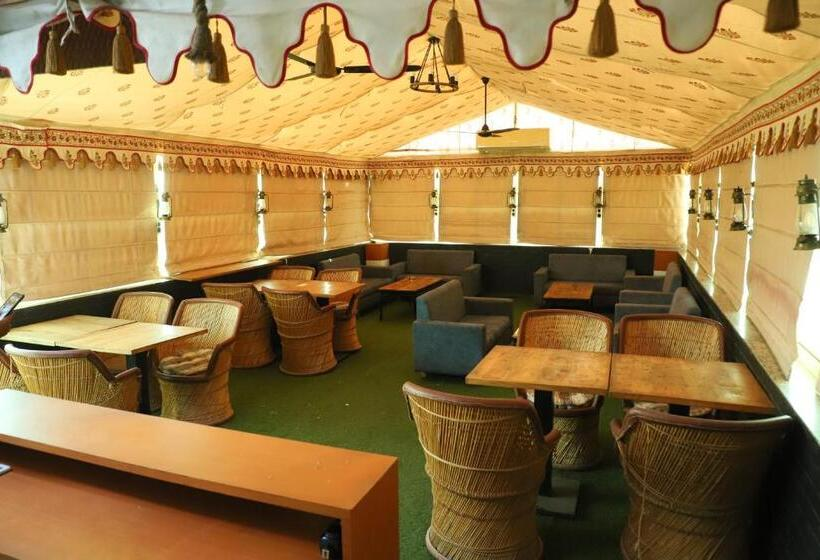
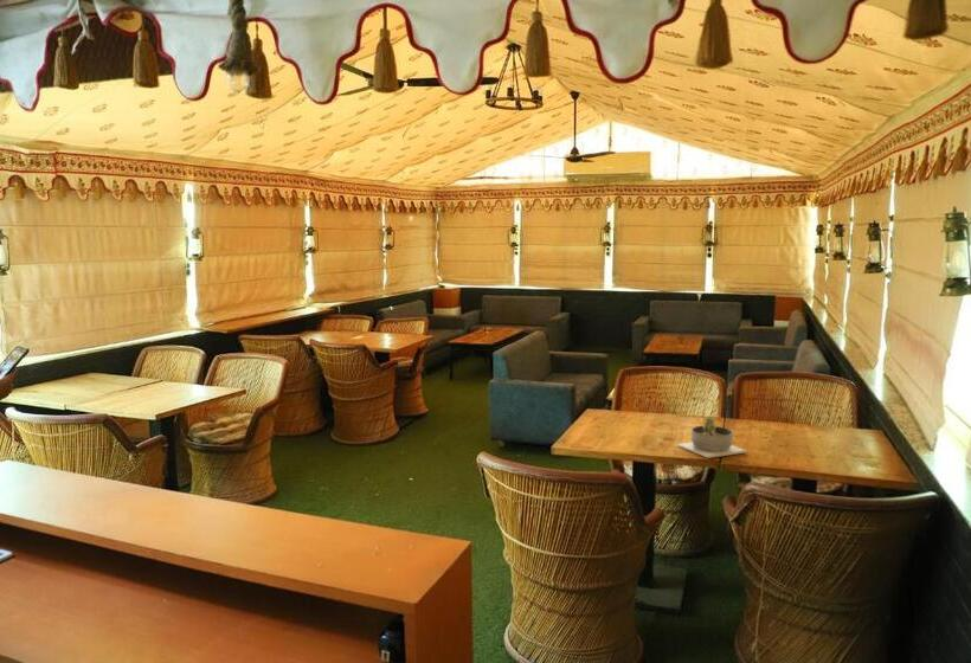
+ succulent planter (710, 432)
